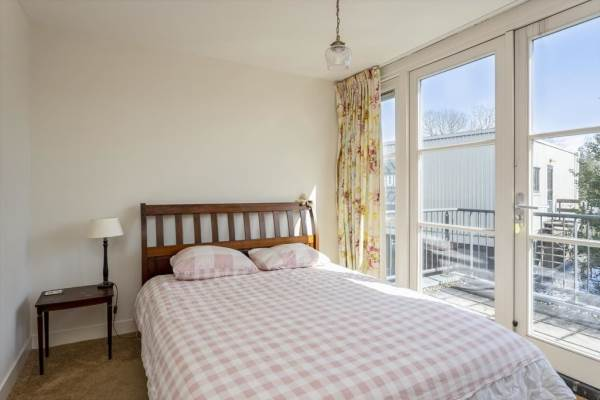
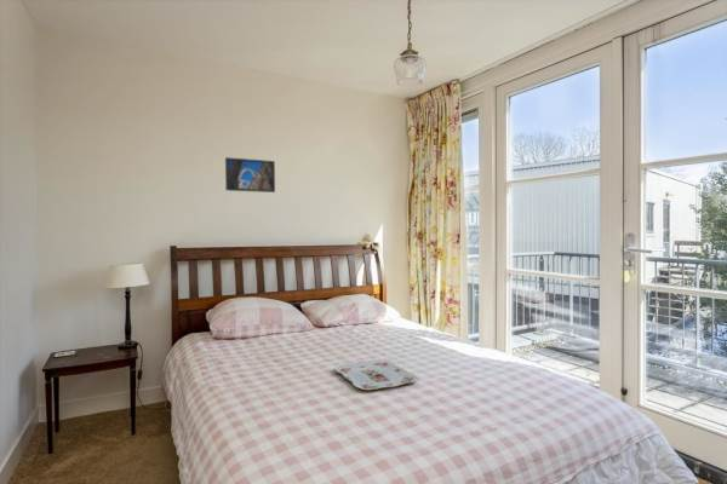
+ serving tray (374, 374)
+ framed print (251, 175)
